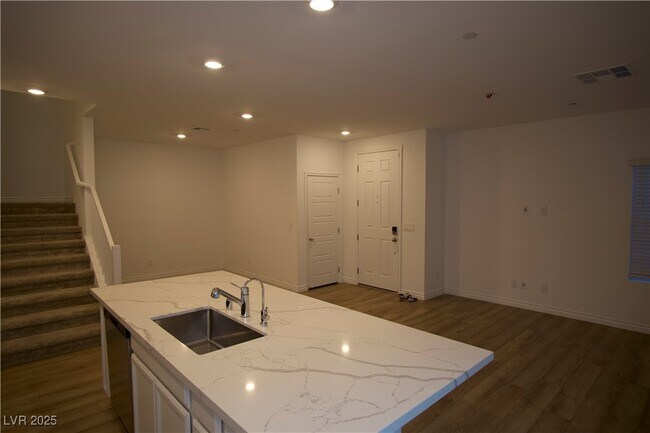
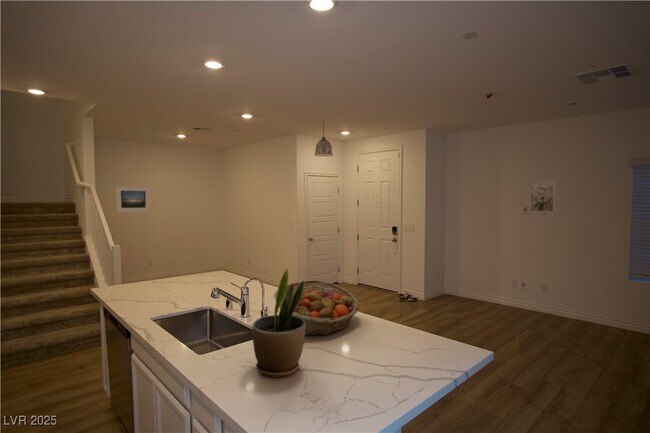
+ potted plant (279, 321)
+ pendant lamp (323, 137)
+ wall art (542, 196)
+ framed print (133, 199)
+ fruit basket (317, 305)
